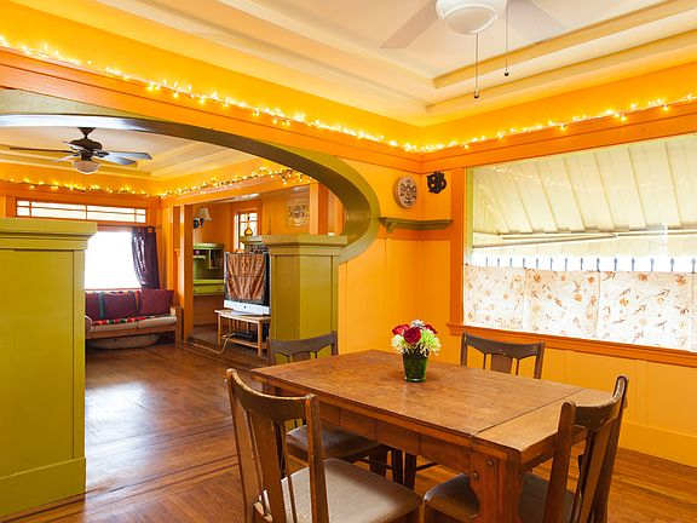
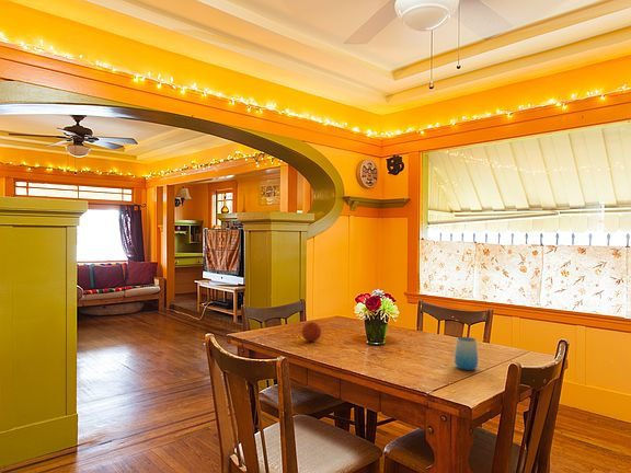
+ cup (466, 353)
+ fruit (311, 331)
